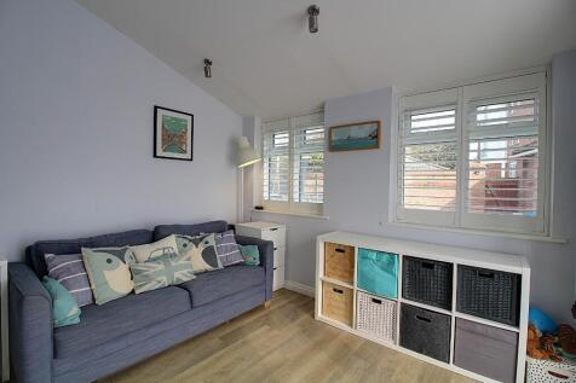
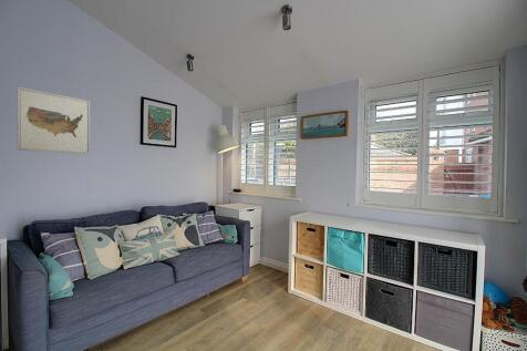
+ wall art (56, 123)
